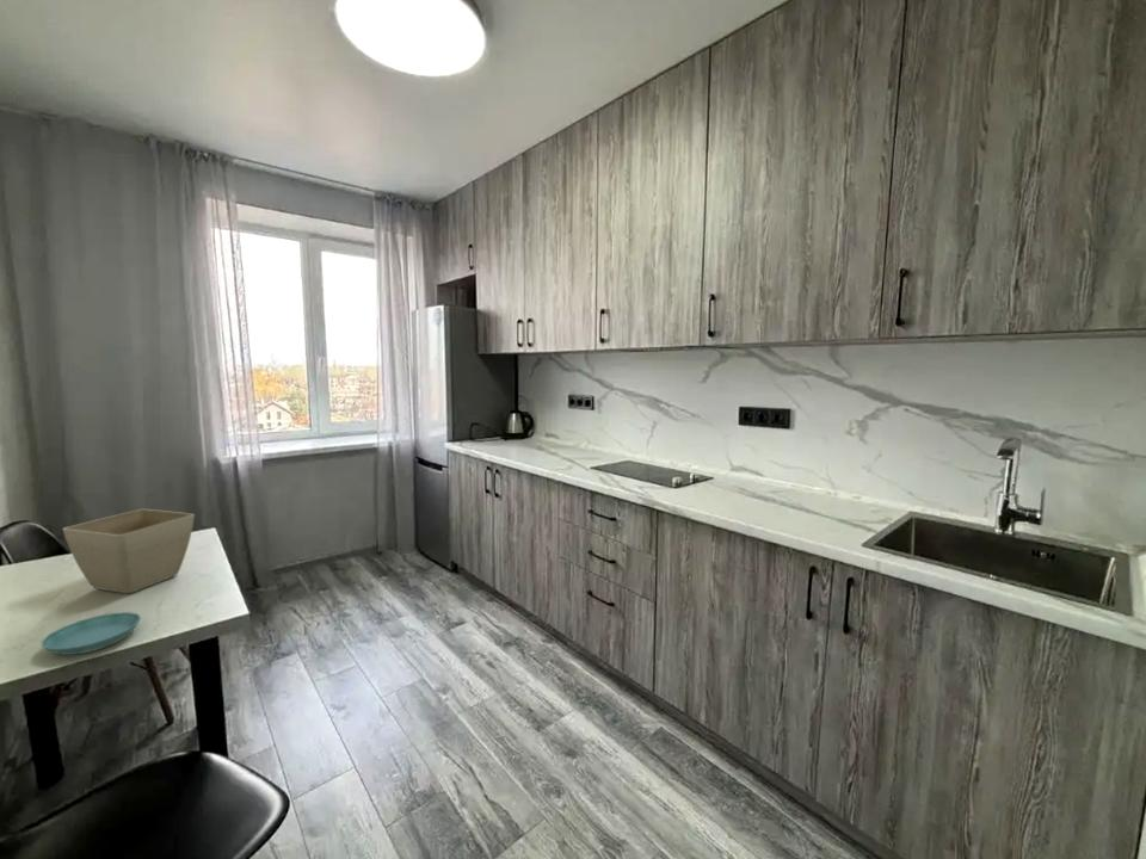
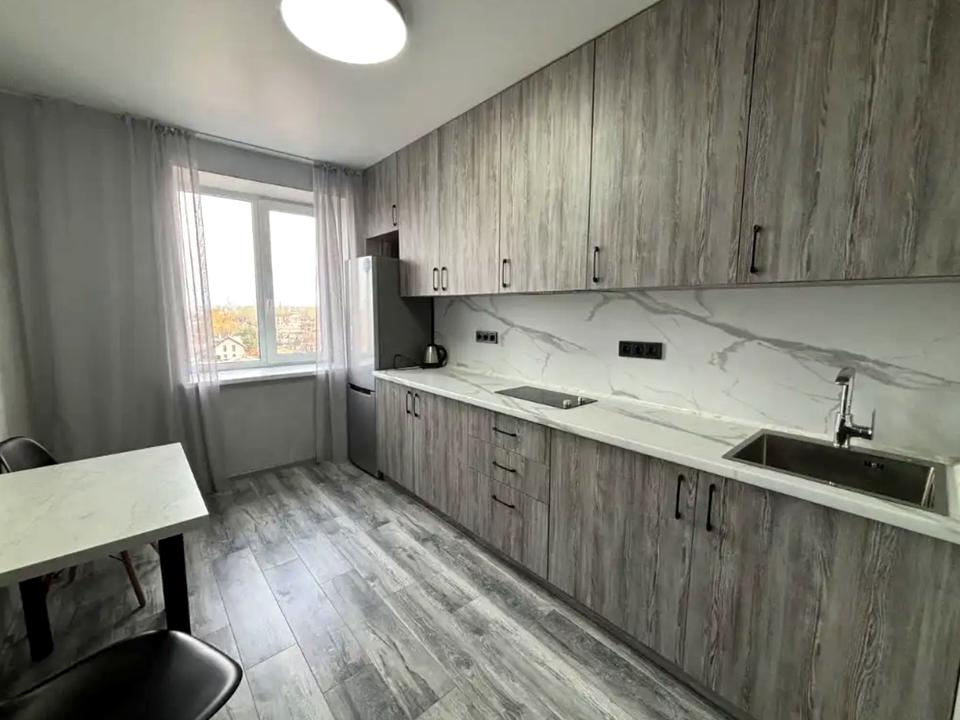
- saucer (93, 635)
- flower pot (135, 551)
